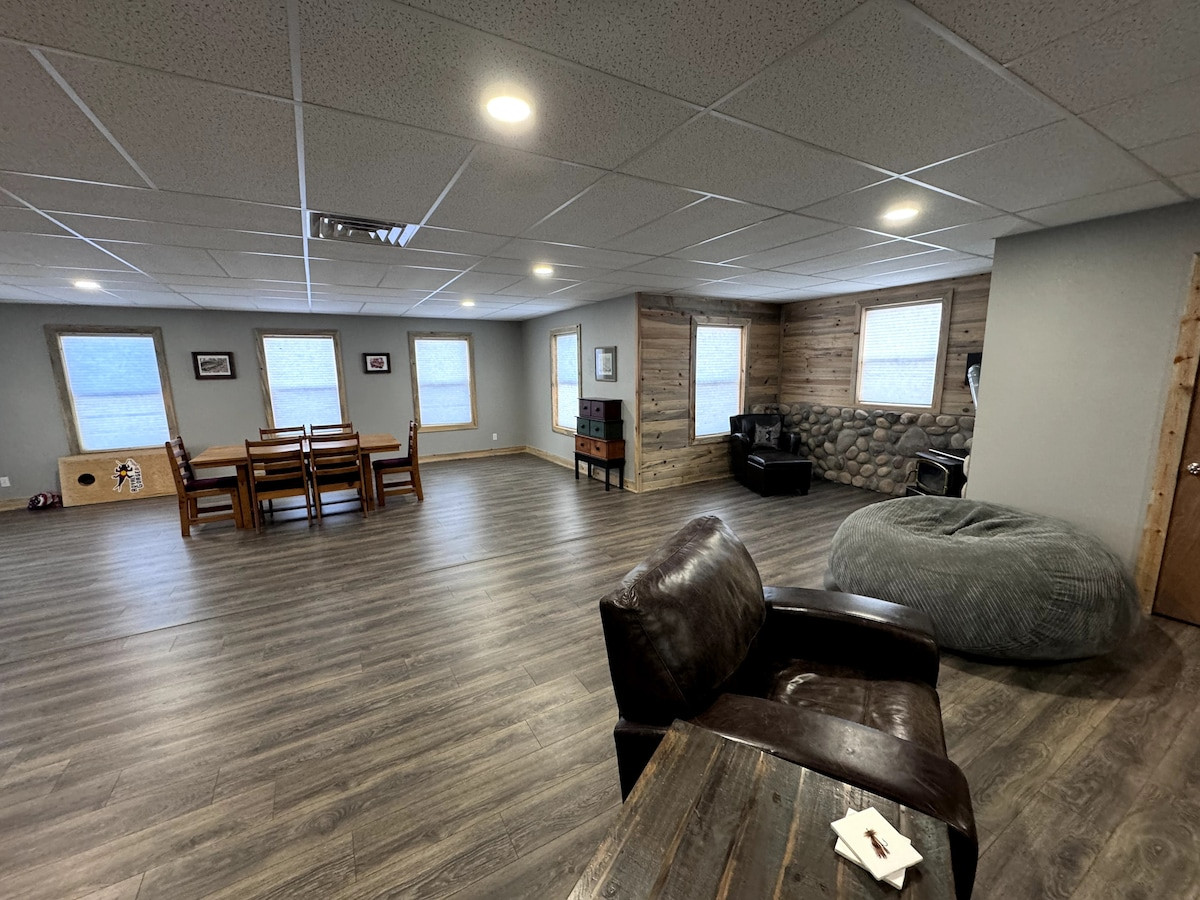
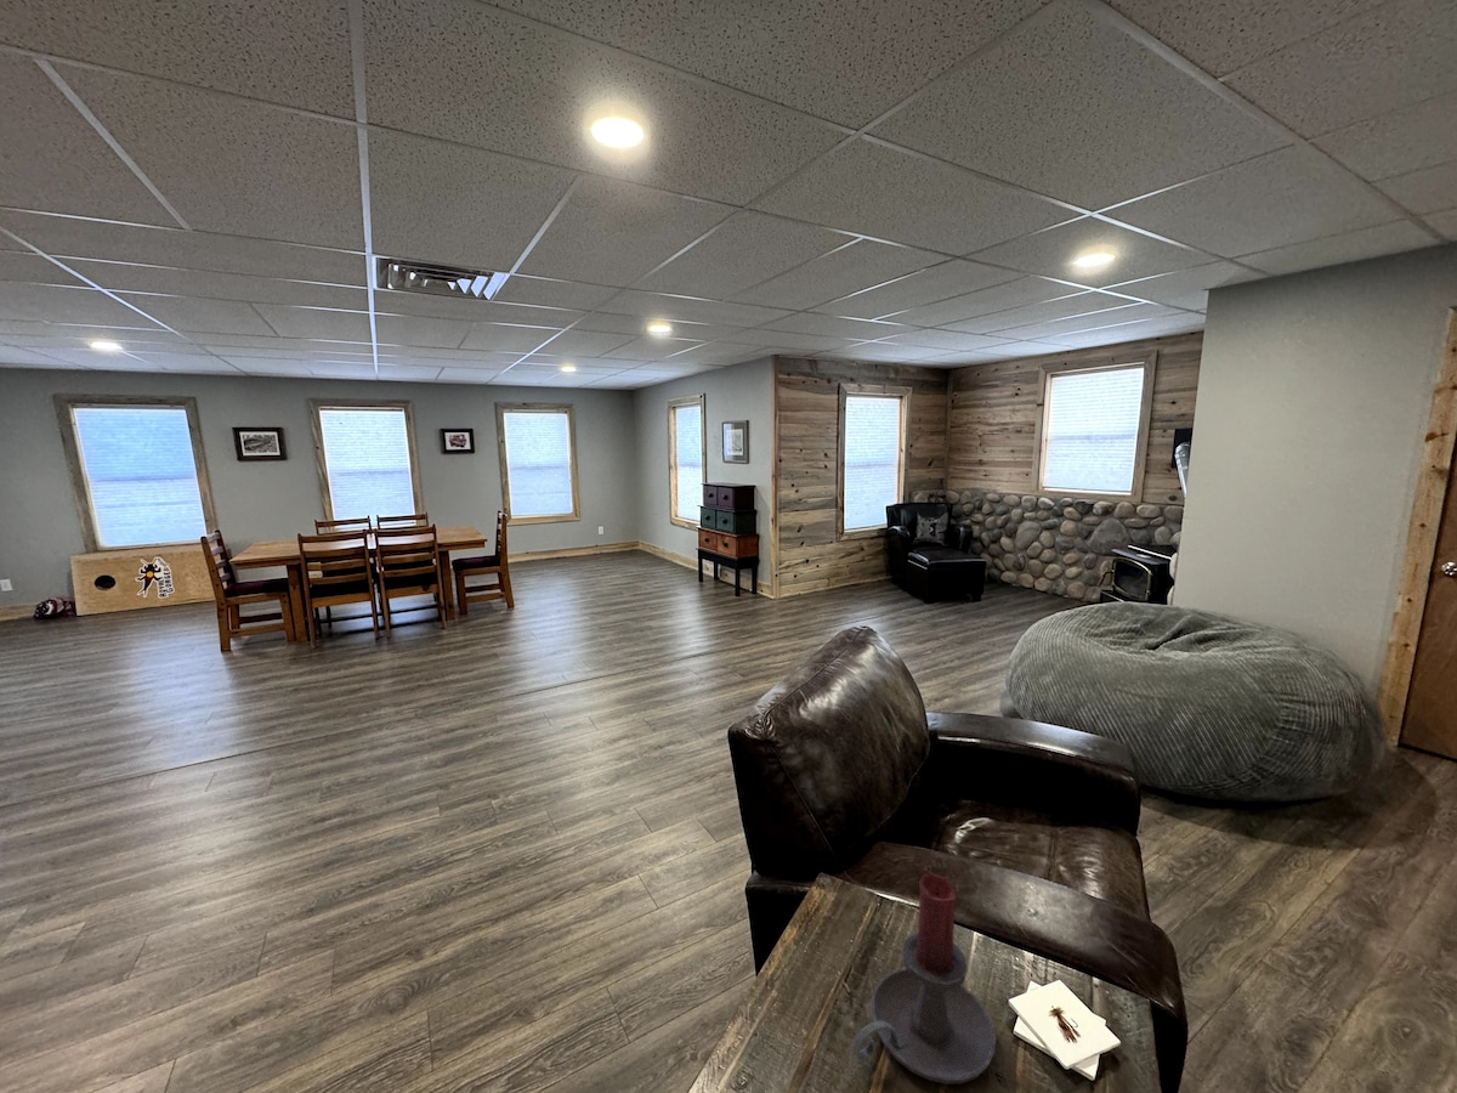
+ candle holder (920, 964)
